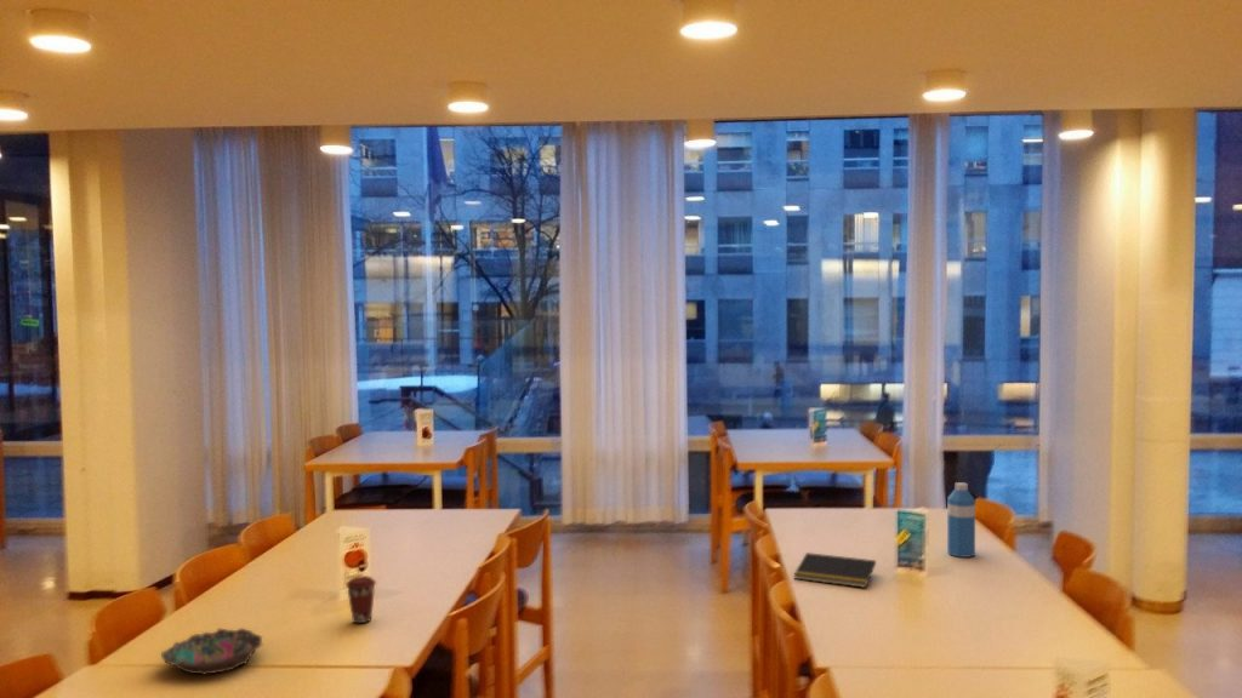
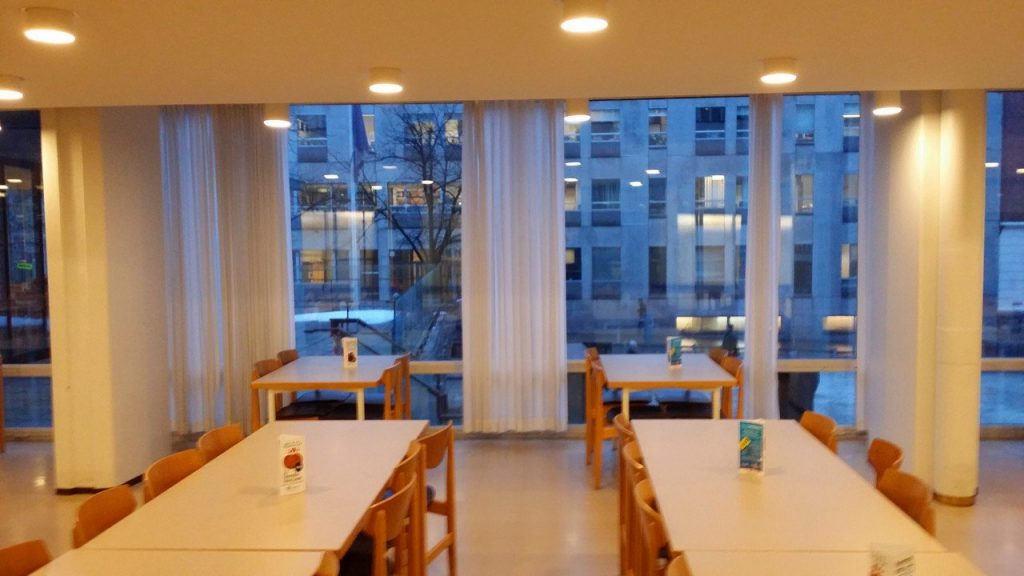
- bowl (213, 652)
- water bottle (961, 519)
- coffee cup (361, 600)
- notepad (834, 568)
